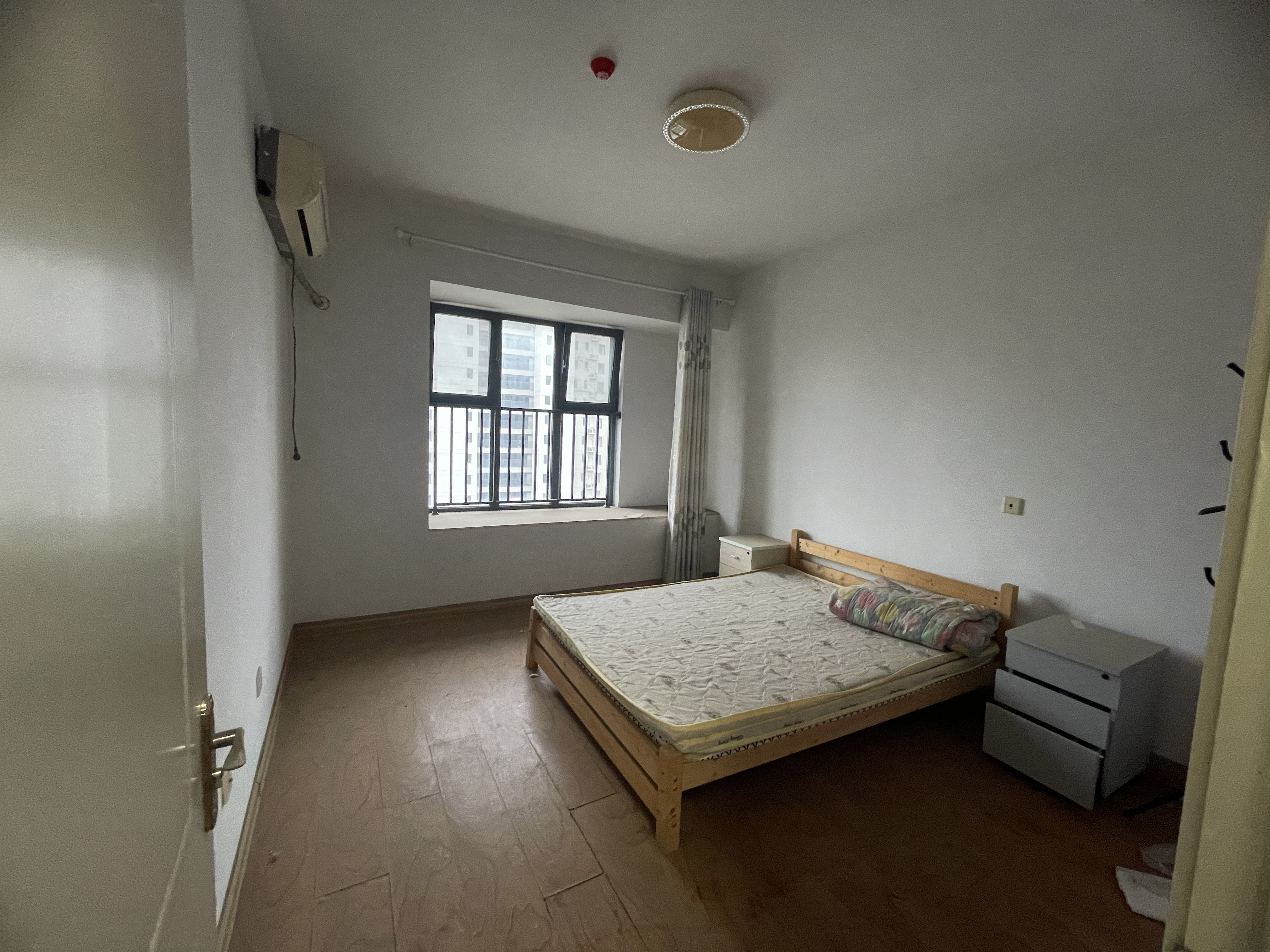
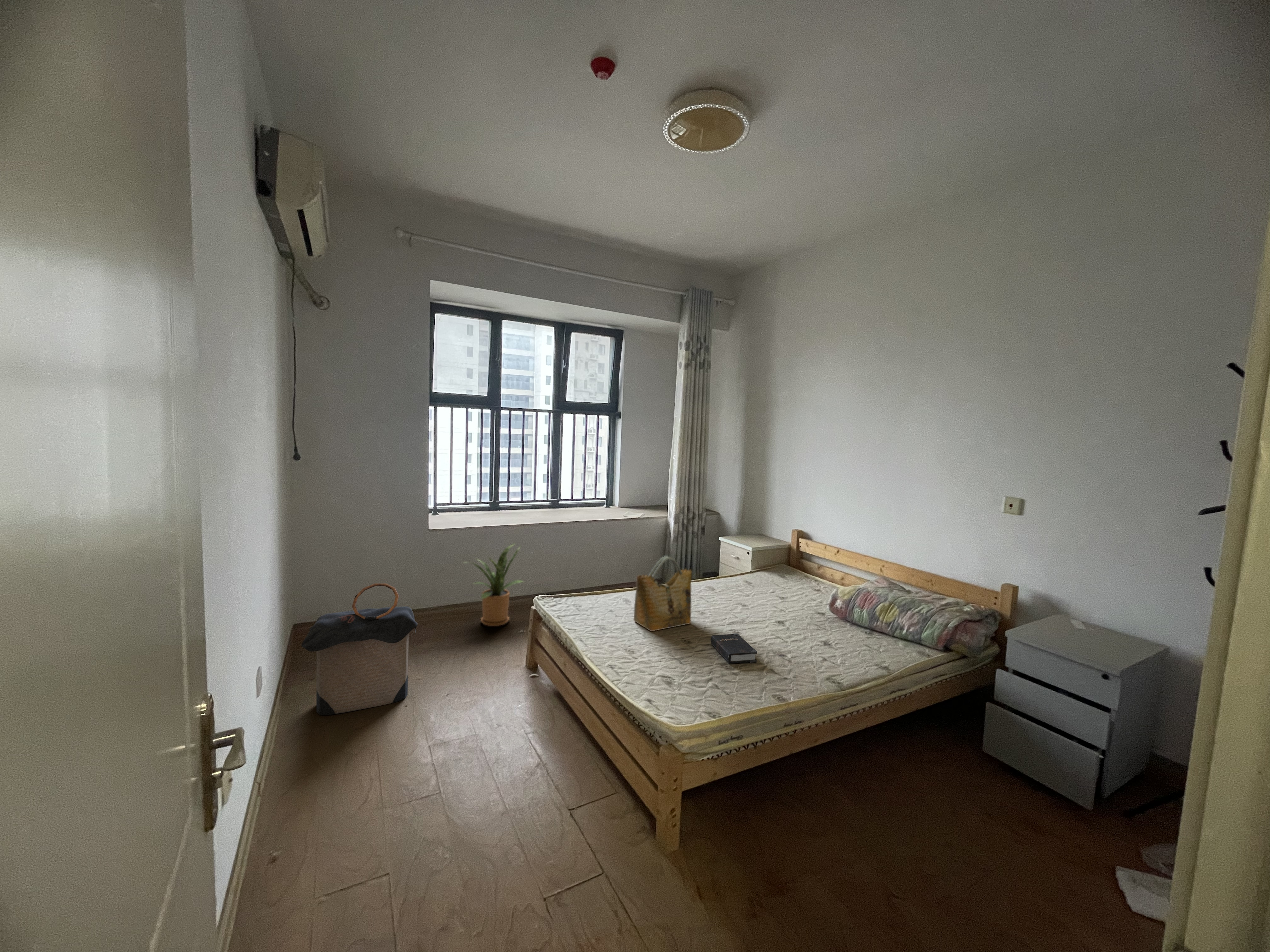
+ house plant (493, 583)
+ laundry hamper (362, 646)
+ grocery bag (664, 590)
+ hardback book (733, 648)
